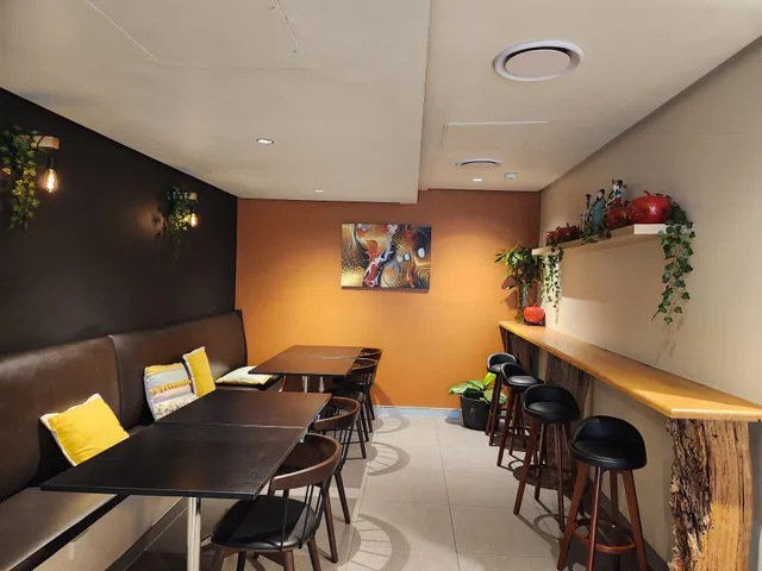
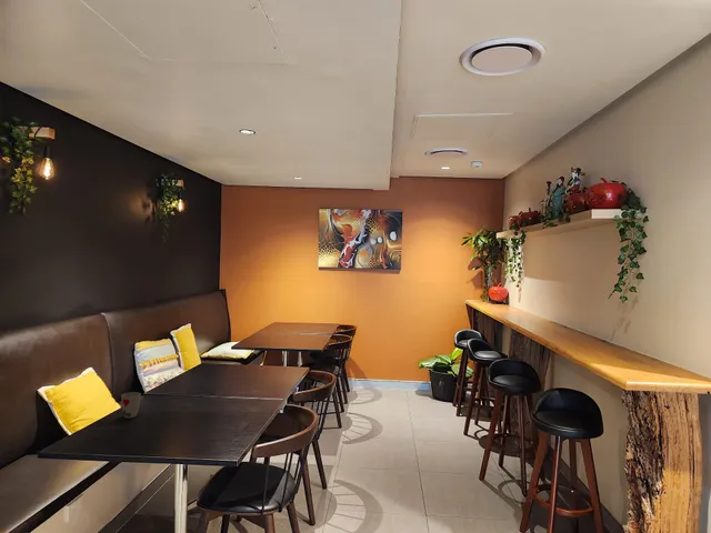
+ cup (130, 405)
